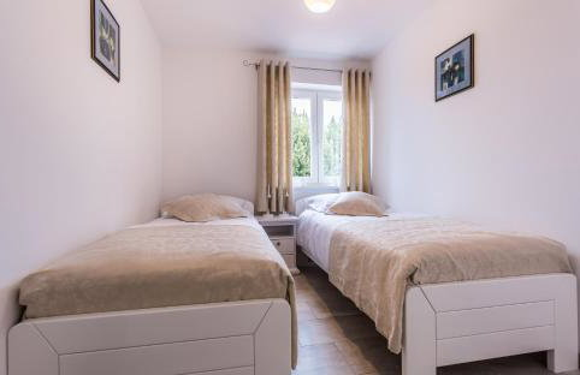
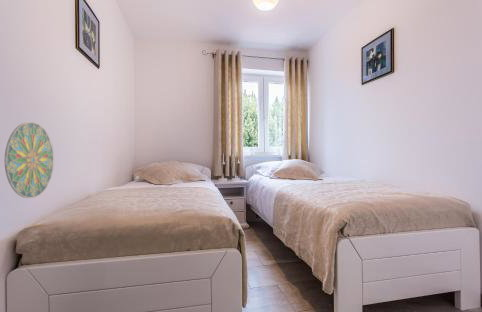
+ decorative plate (33, 160)
